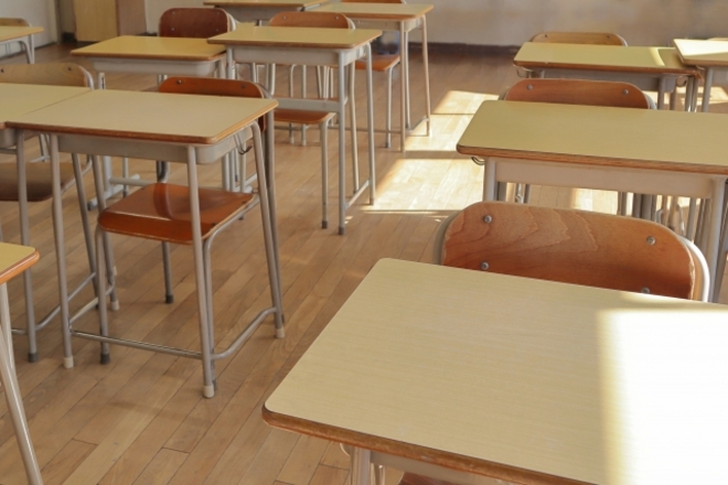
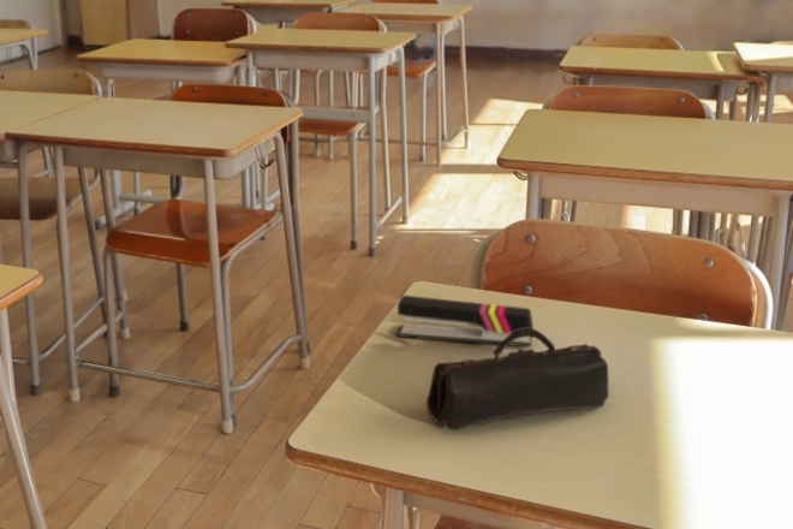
+ pencil case (519, 370)
+ stapler (464, 320)
